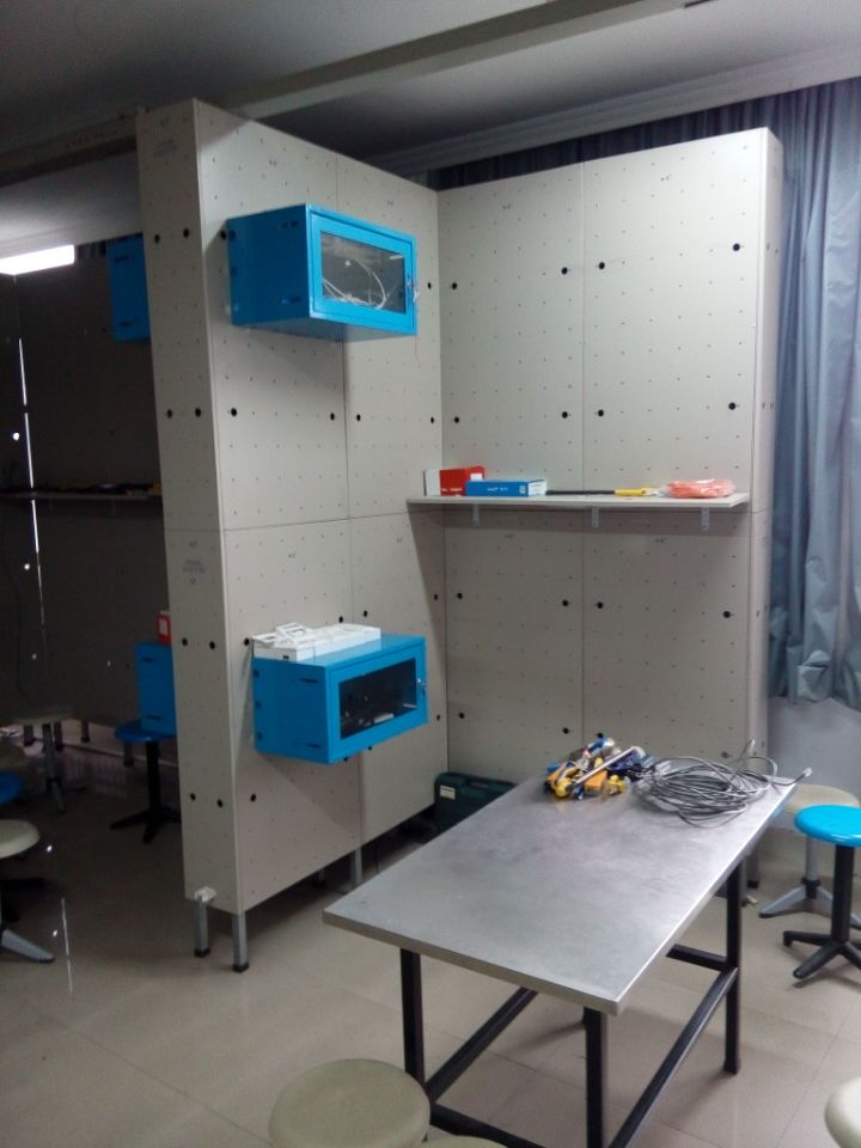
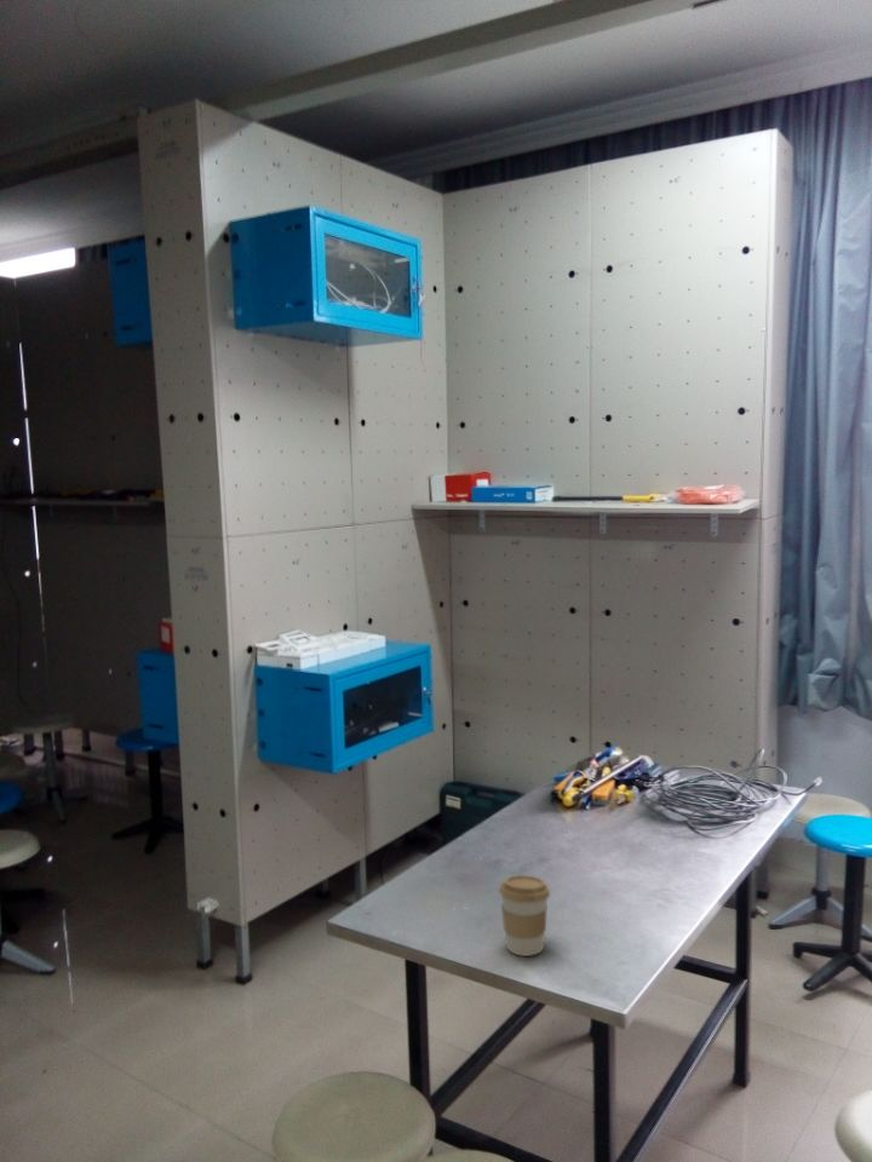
+ coffee cup (524, 913)
